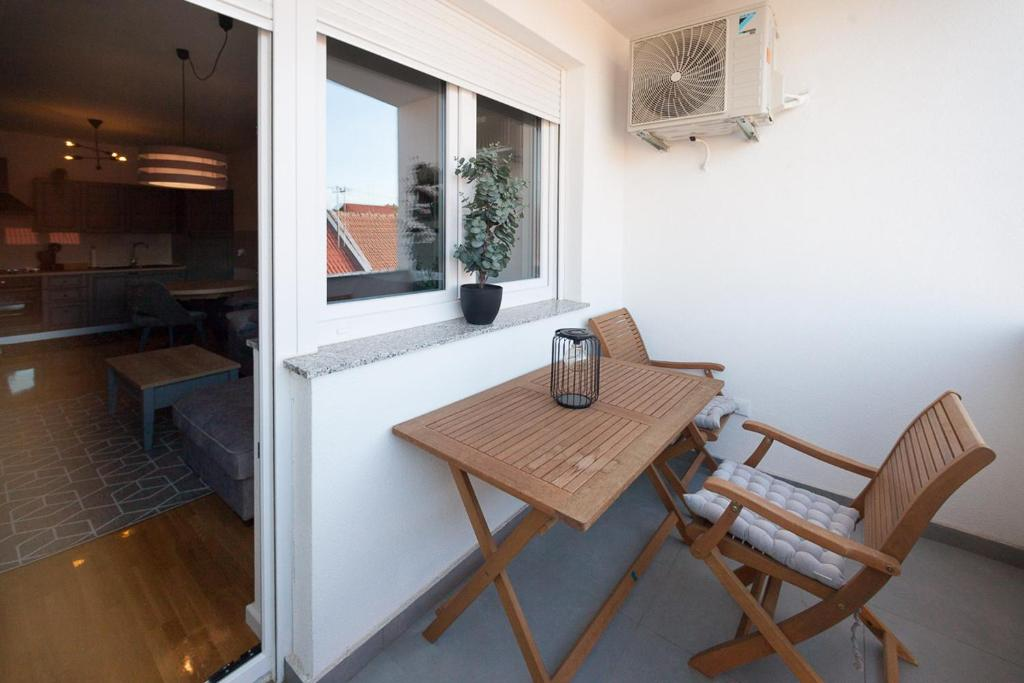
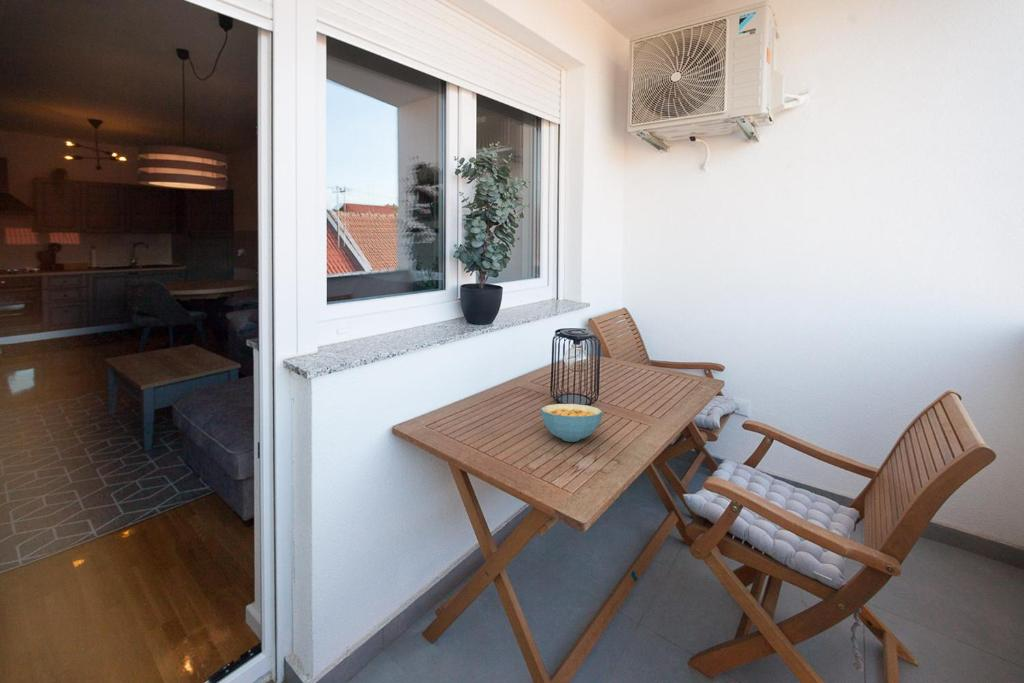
+ cereal bowl (570, 424)
